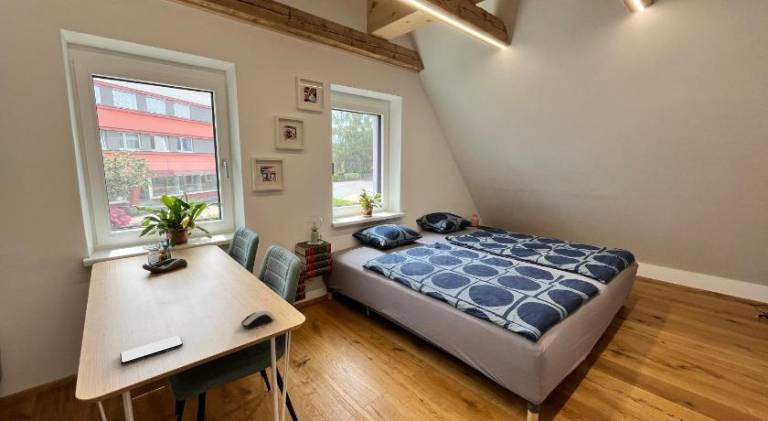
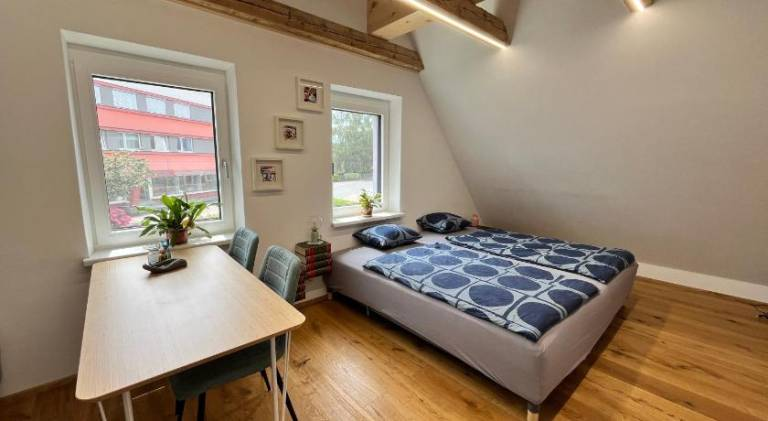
- smartphone (152, 349)
- computer mouse (258, 317)
